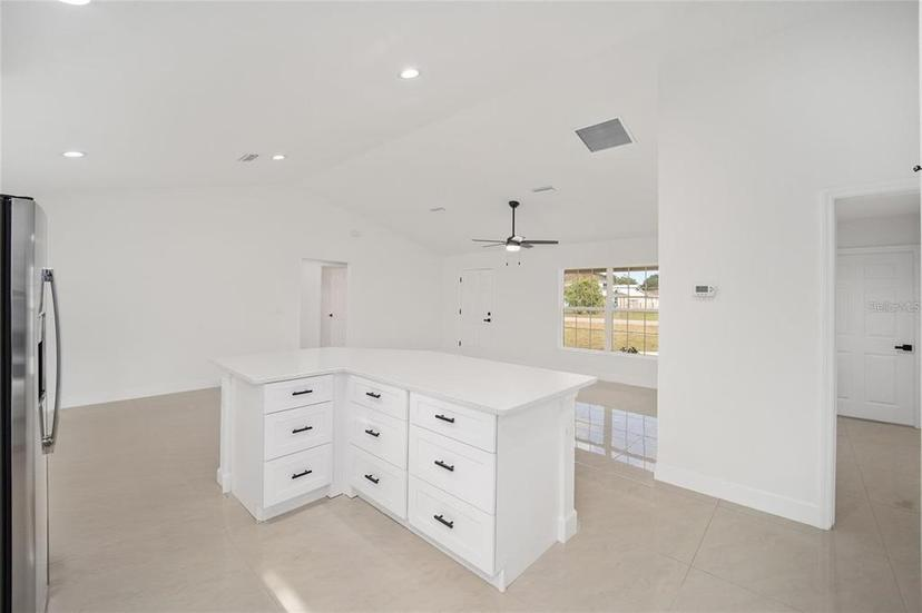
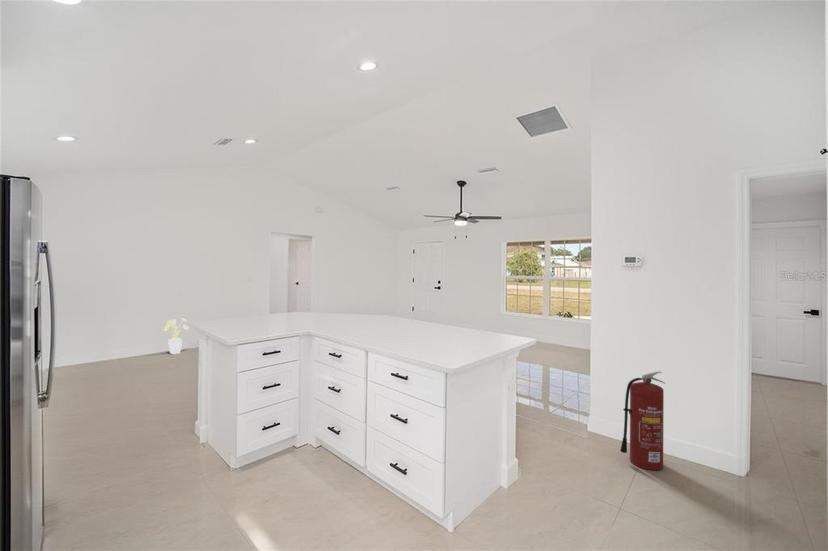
+ fire extinguisher (641, 416)
+ house plant (177, 335)
